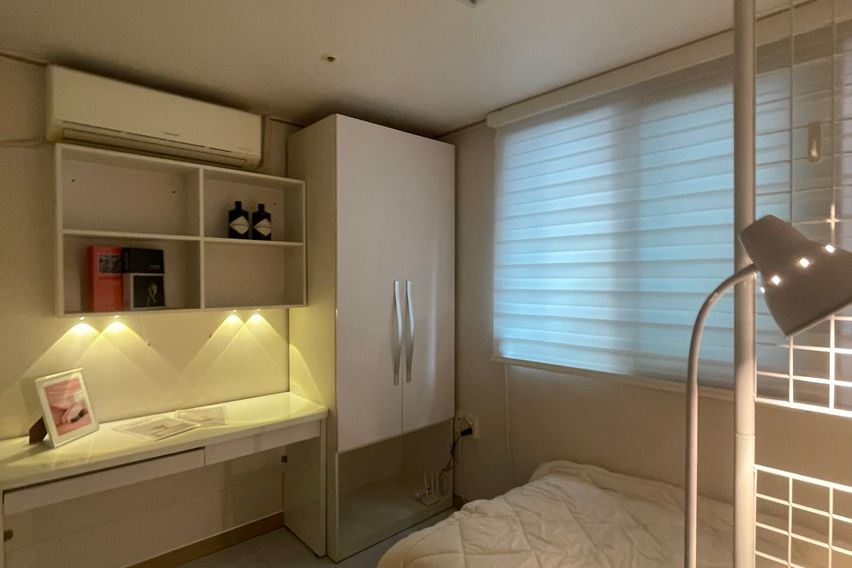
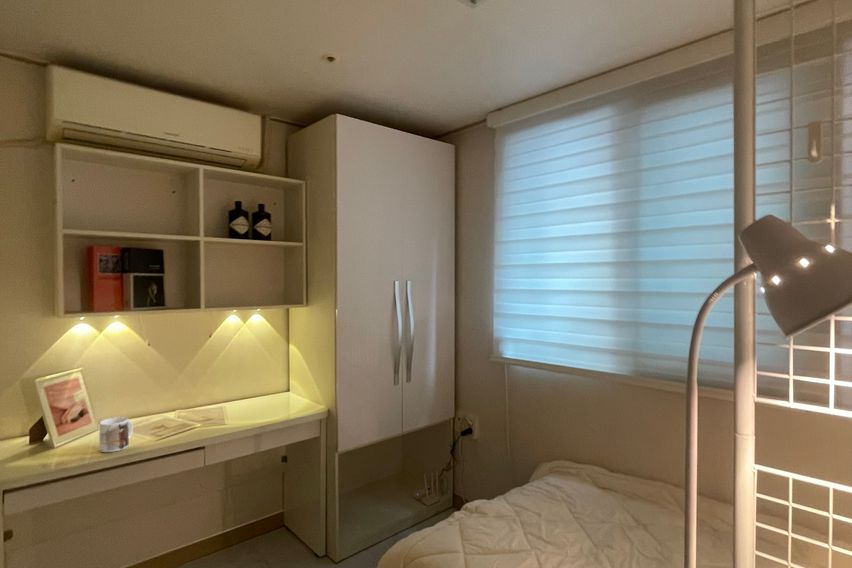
+ mug (117, 433)
